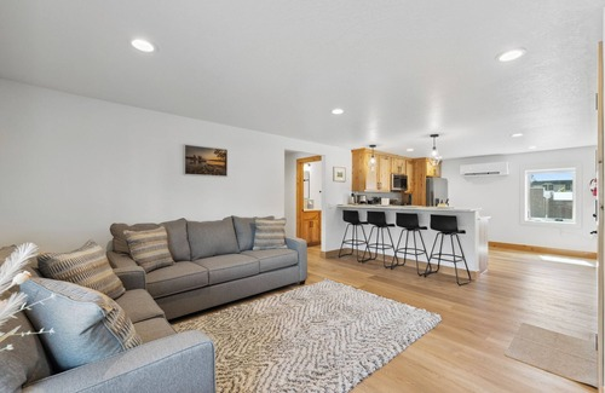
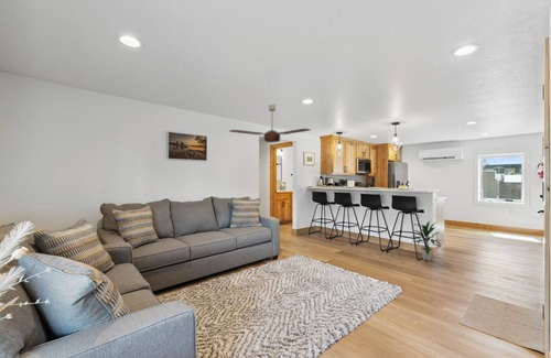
+ indoor plant (425, 239)
+ ceiling fan (271, 124)
